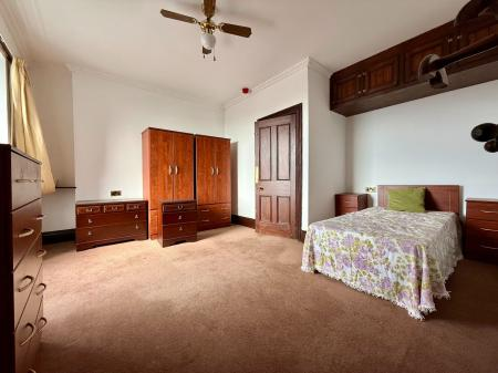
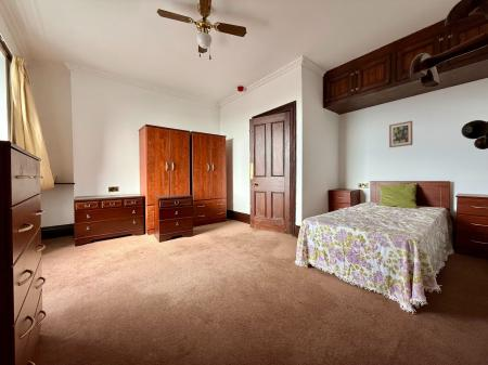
+ wall art (400, 134)
